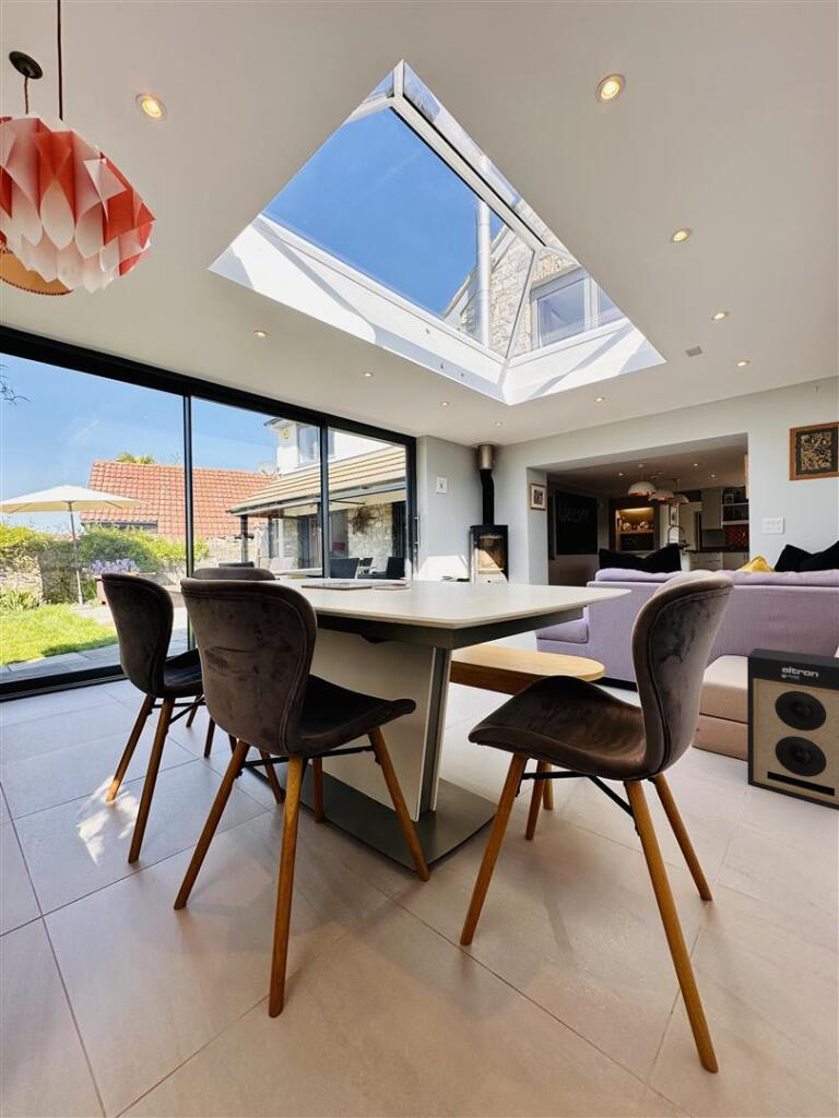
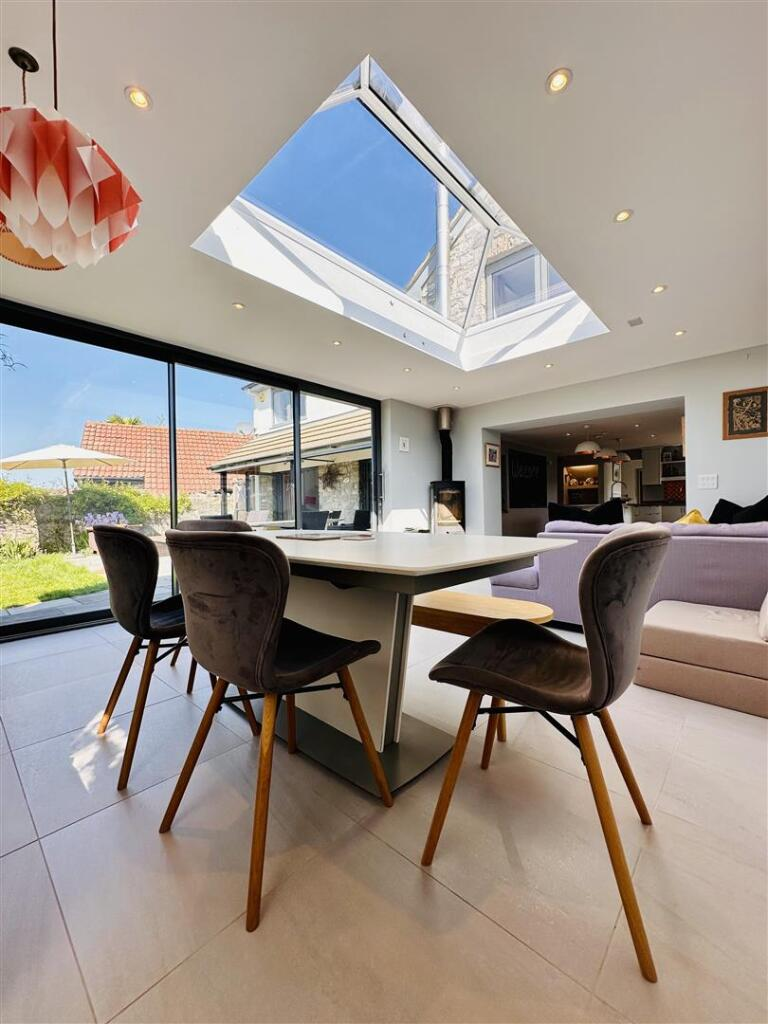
- speaker (800, 723)
